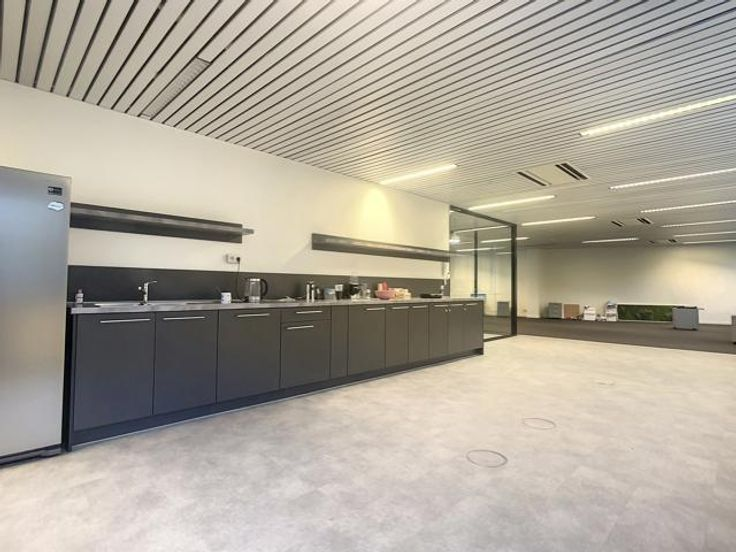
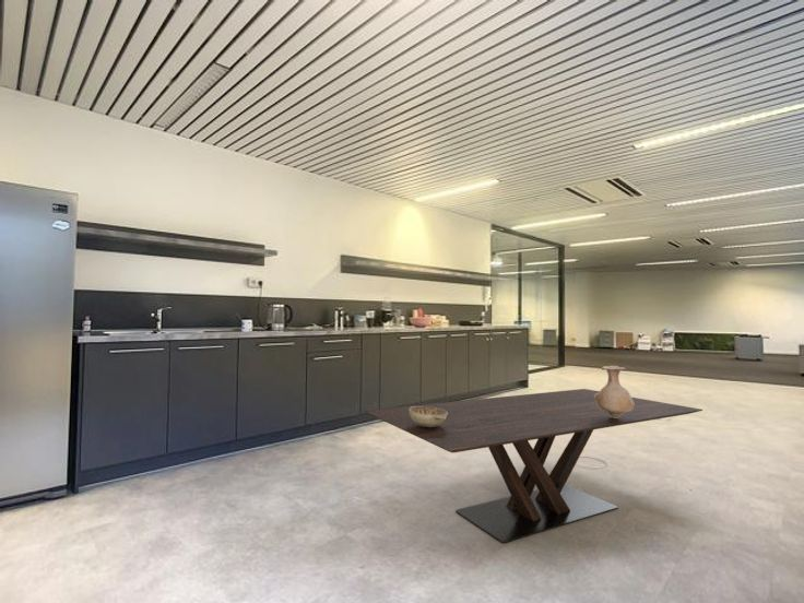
+ decorative bowl (428, 417)
+ vase (614, 391)
+ dining table (537, 459)
